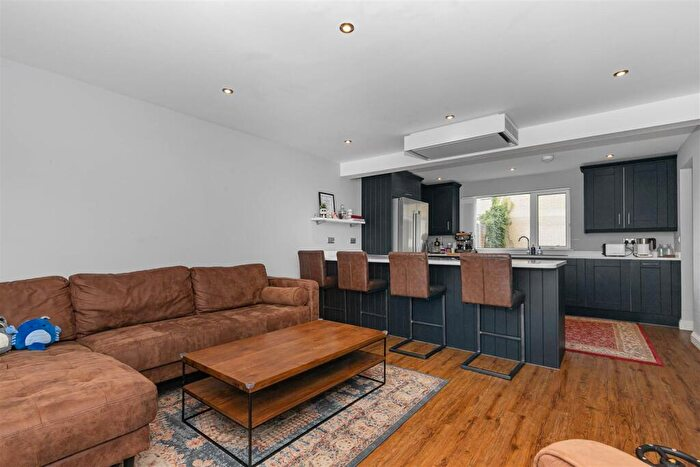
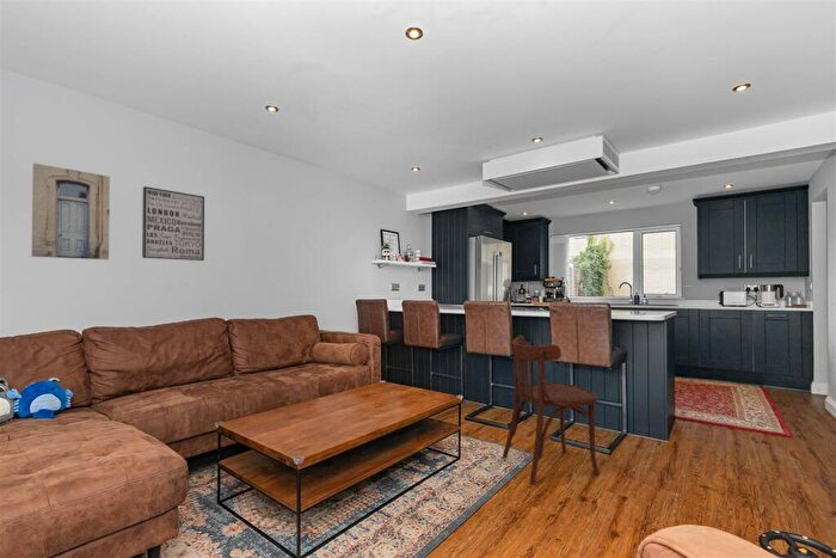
+ wall art (72, 214)
+ wall art (174, 225)
+ dining chair (551, 401)
